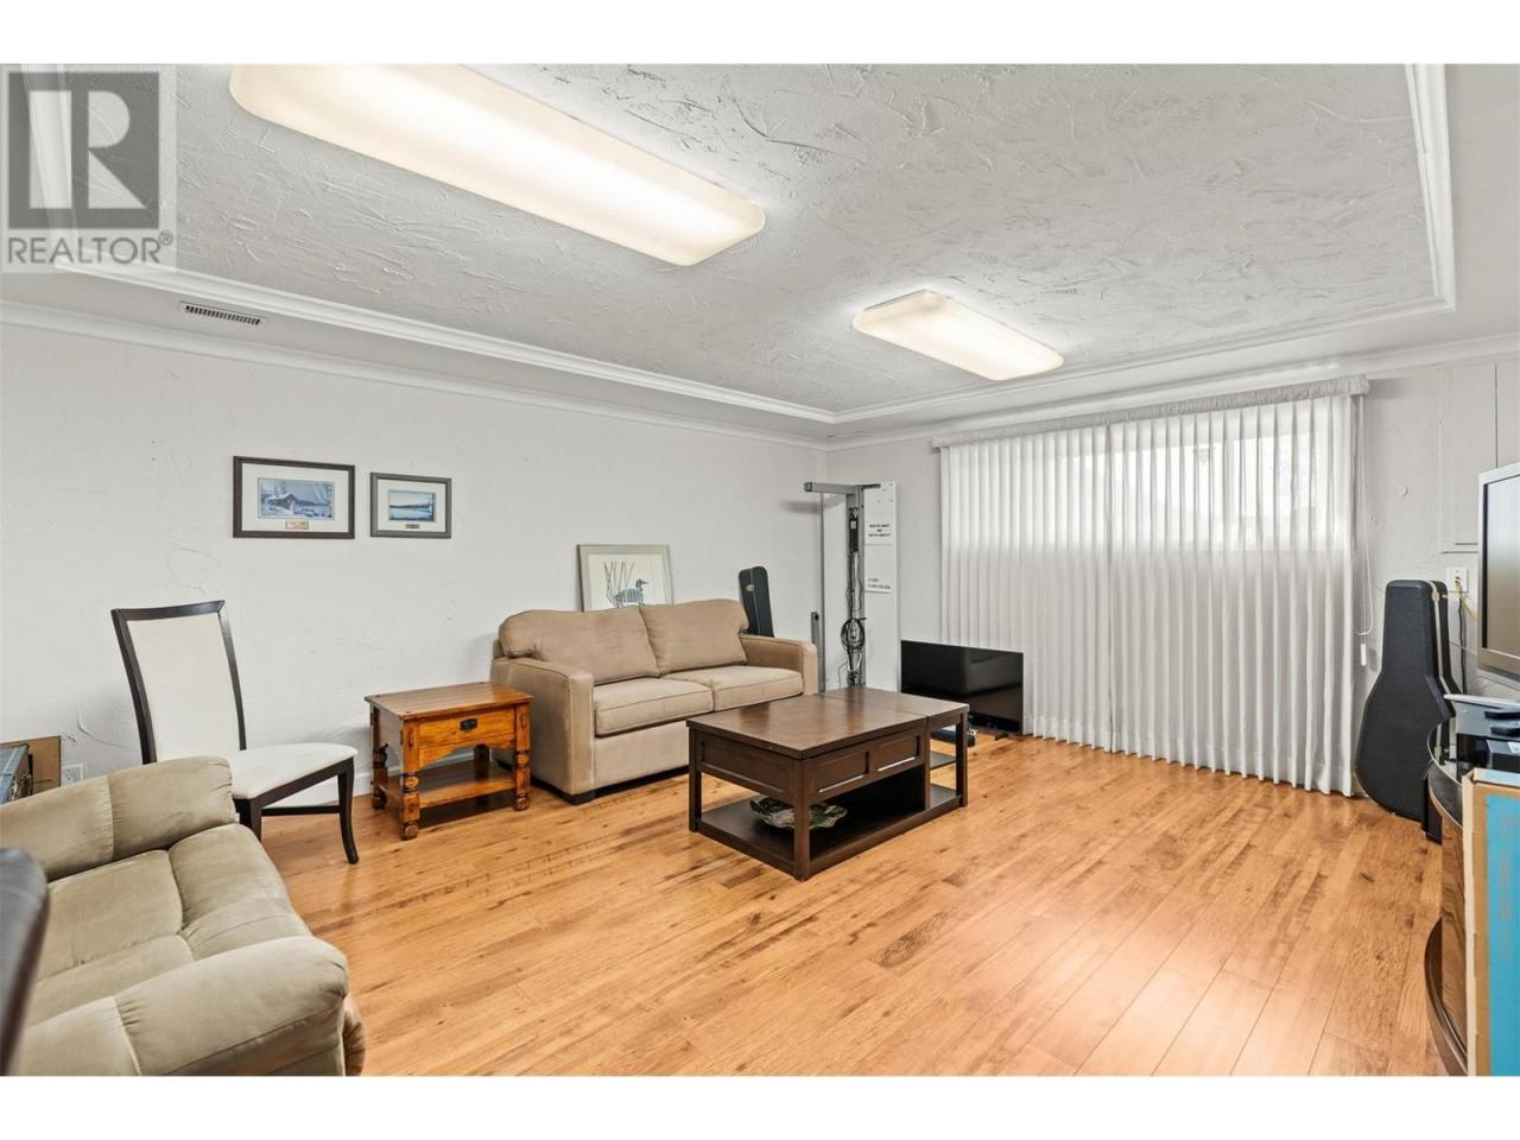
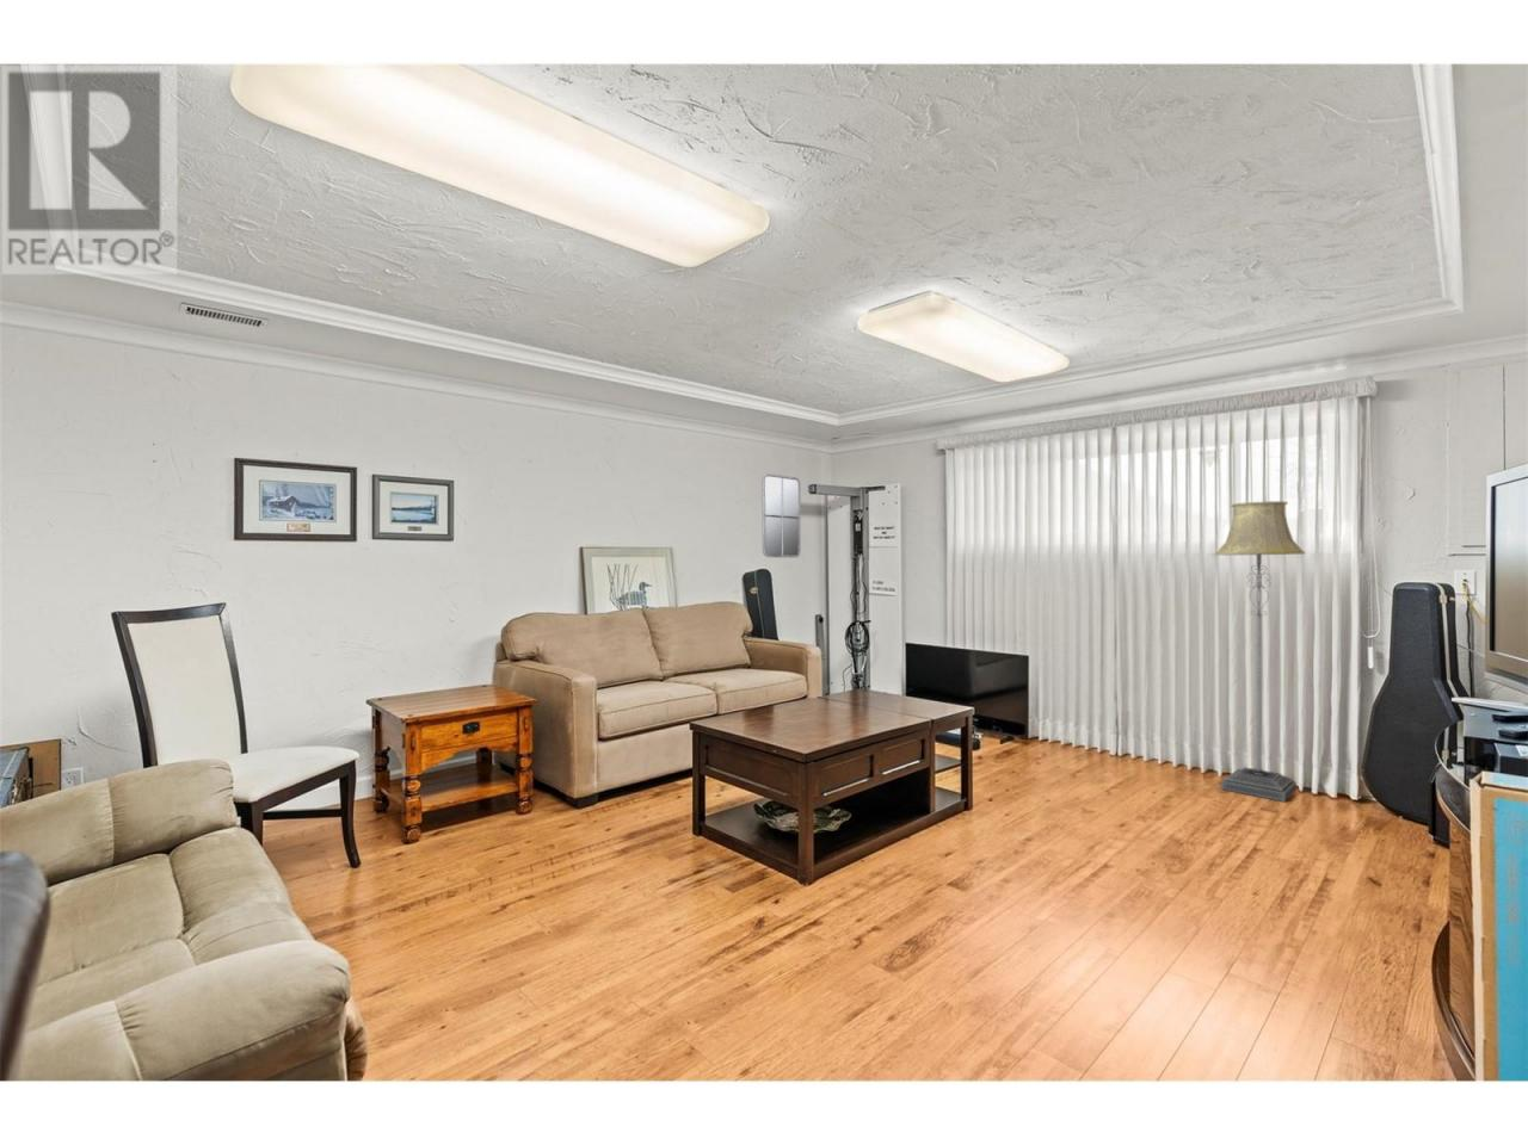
+ home mirror (781, 516)
+ floor lamp (1258, 646)
